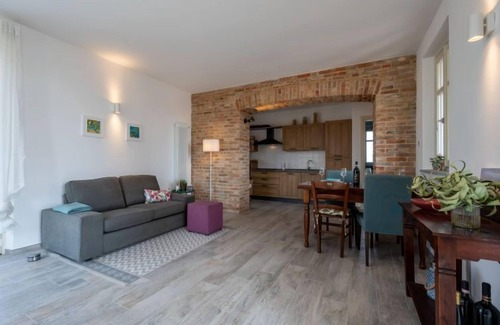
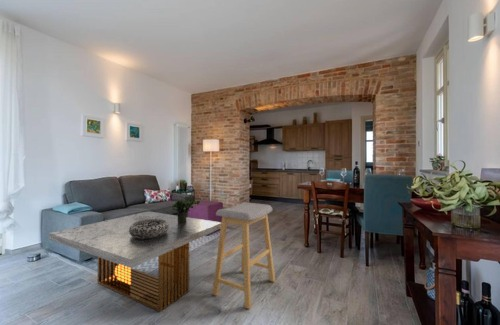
+ decorative bowl (149, 228)
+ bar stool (245, 247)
+ potted plant (187, 207)
+ coffee table (142, 257)
